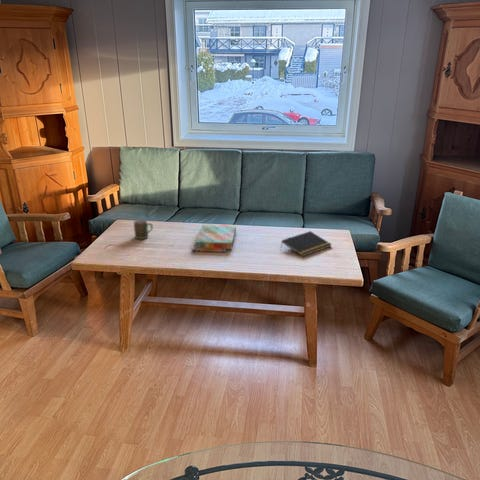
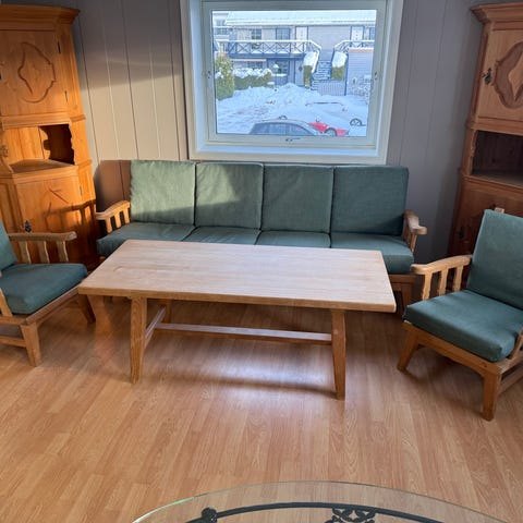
- board game (215, 236)
- notepad (306, 243)
- mug (143, 229)
